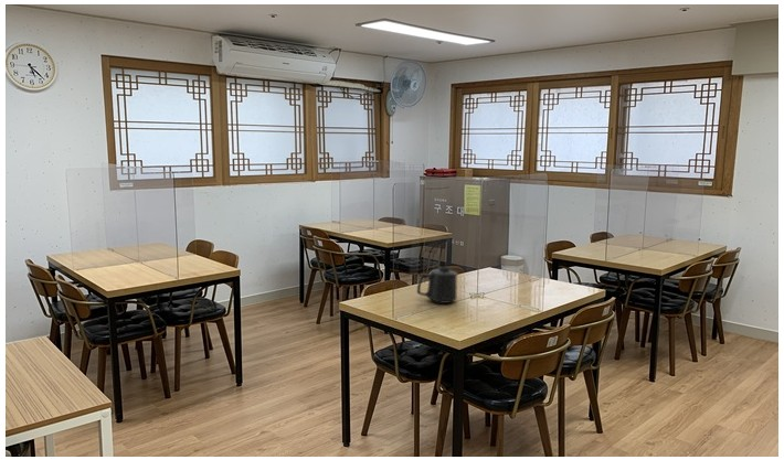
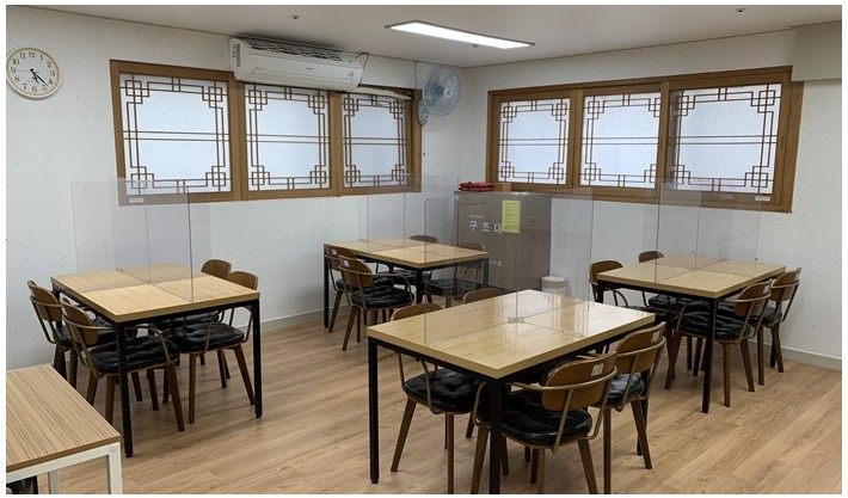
- mug (438, 284)
